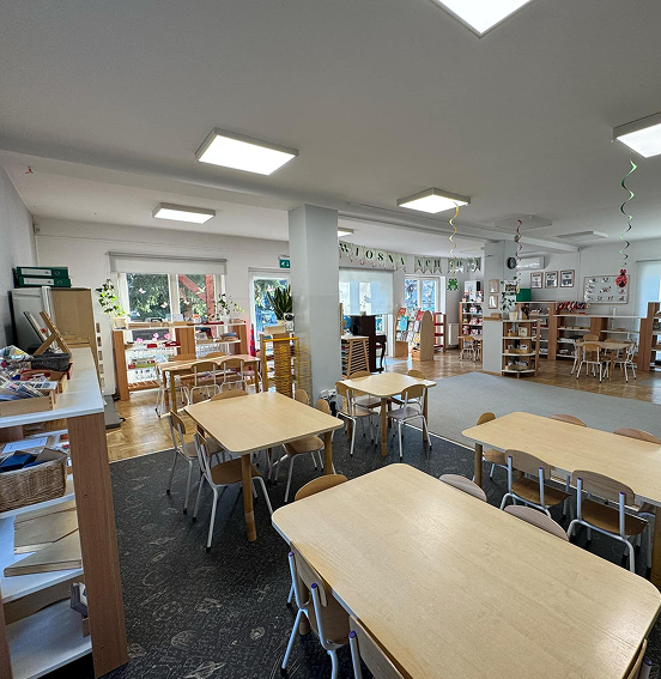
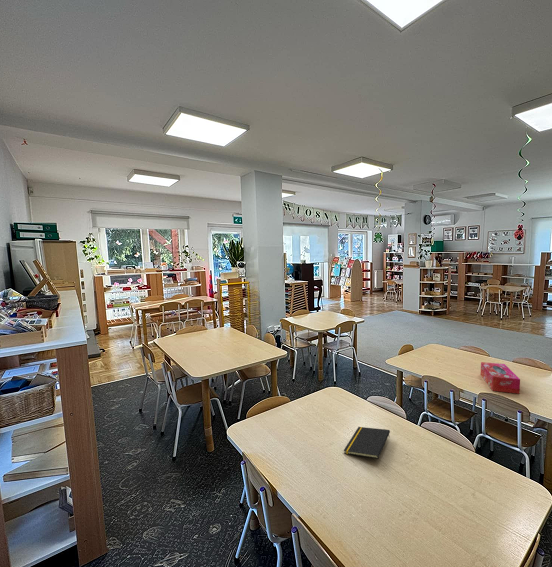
+ notepad (367, 441)
+ tissue box (498, 376)
